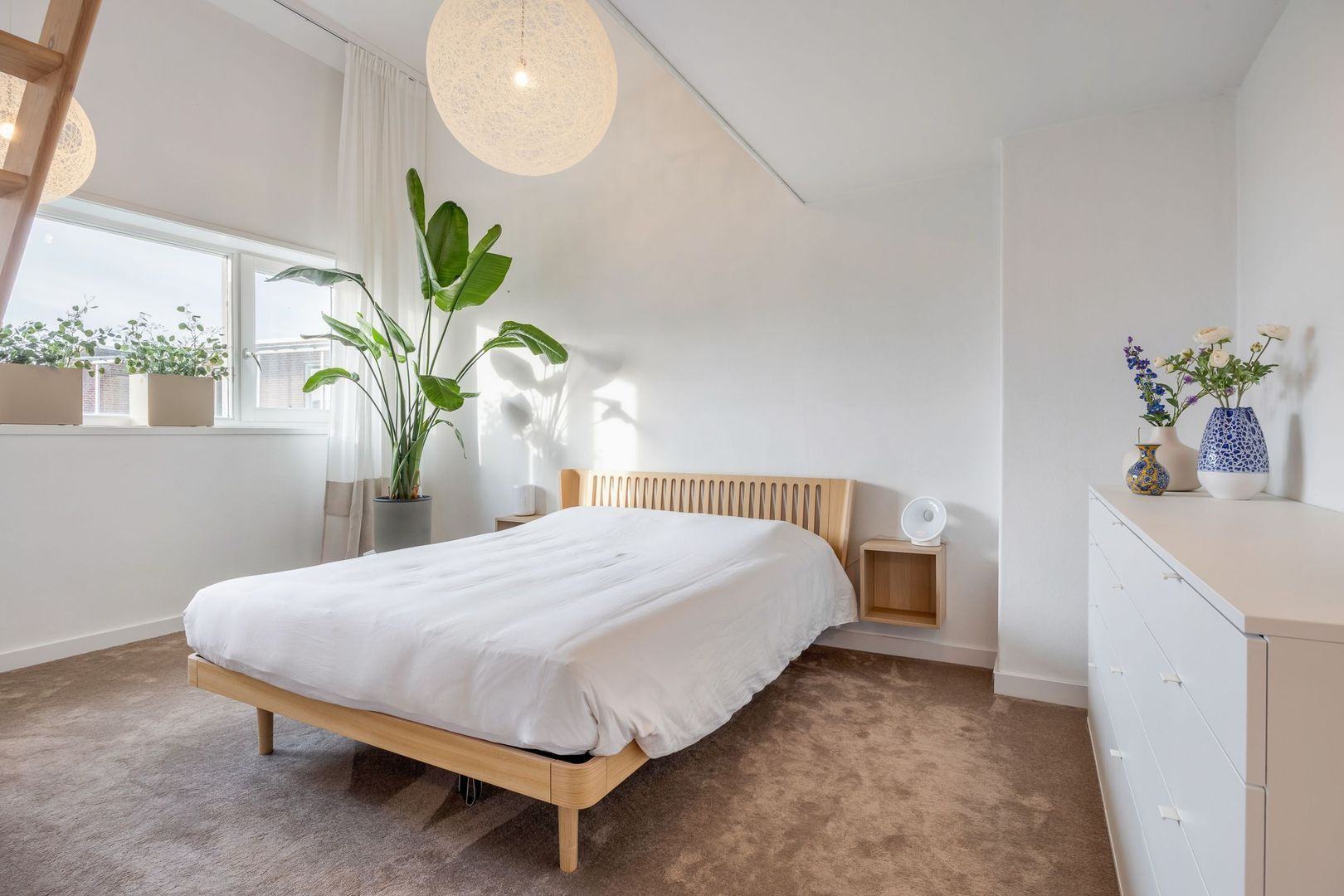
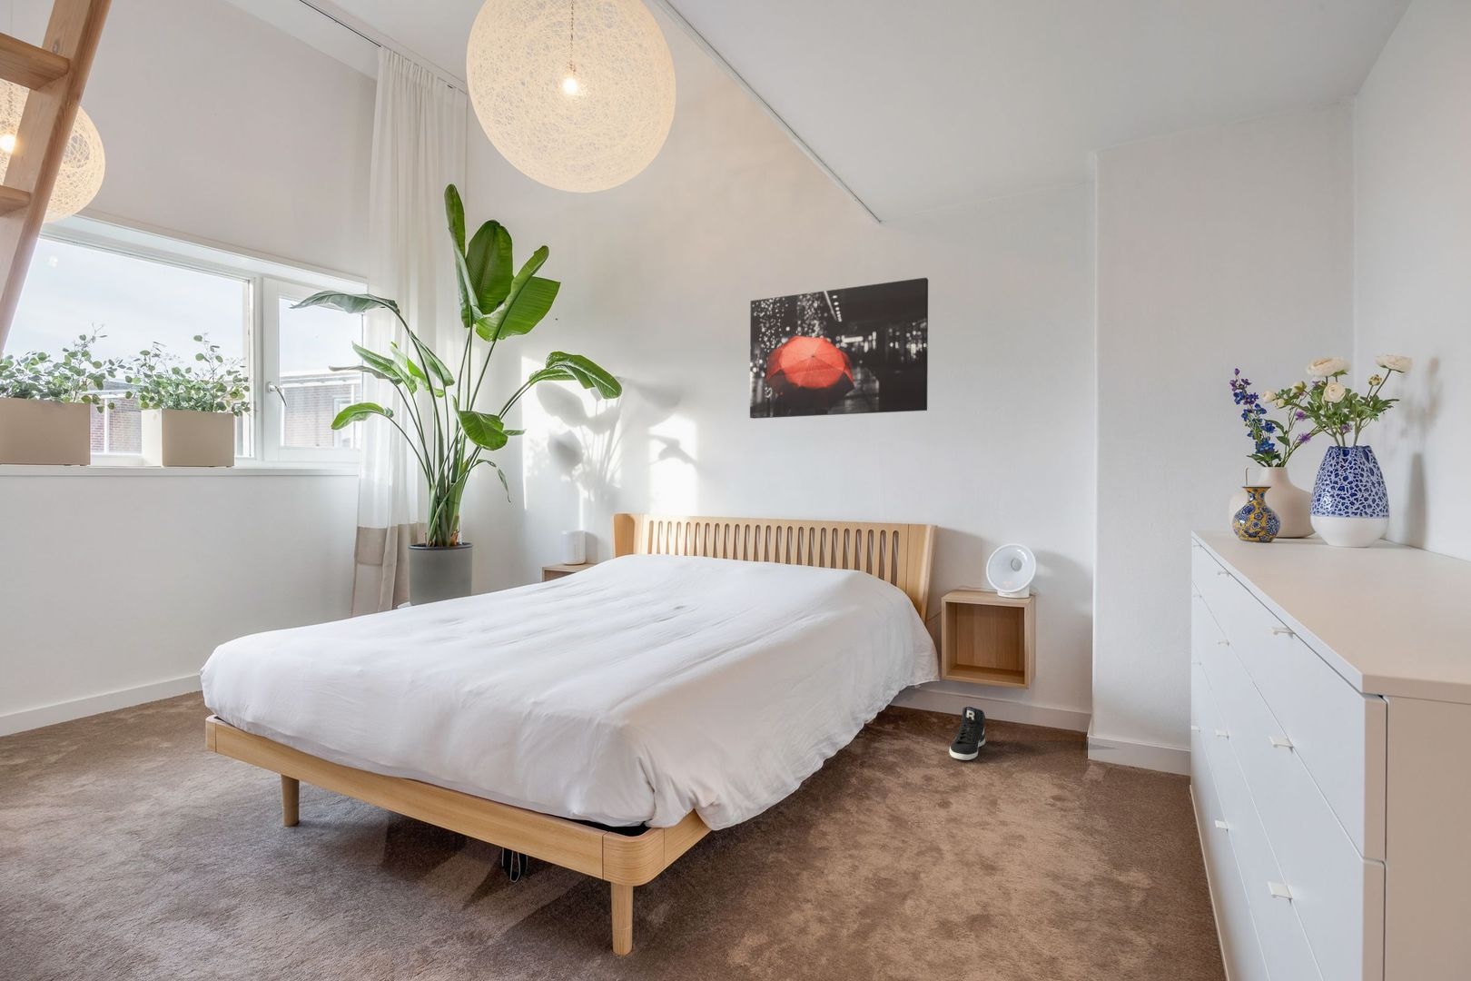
+ sneaker (966, 729)
+ wall art (834, 353)
